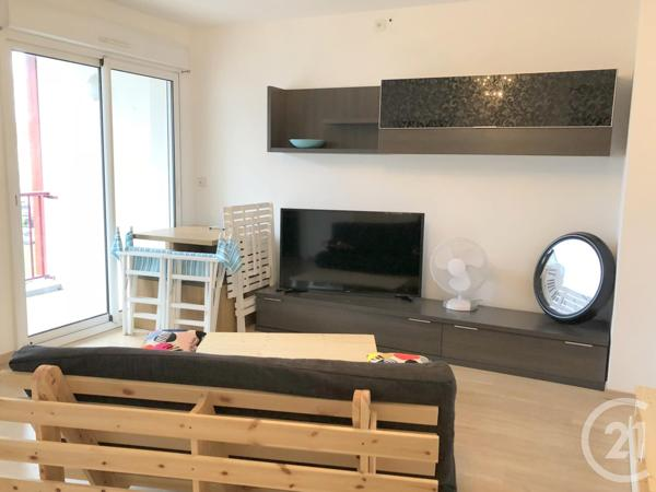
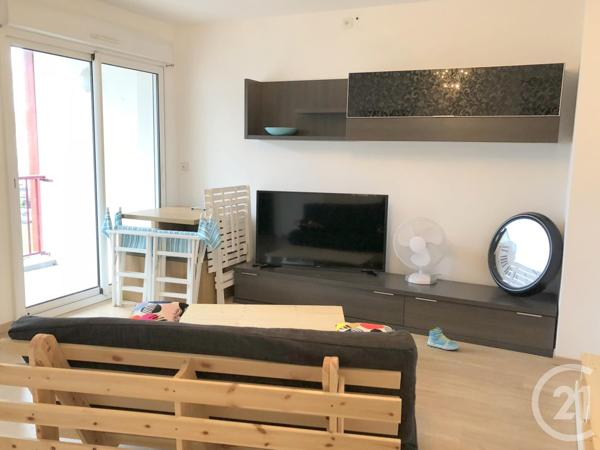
+ sneaker (443, 337)
